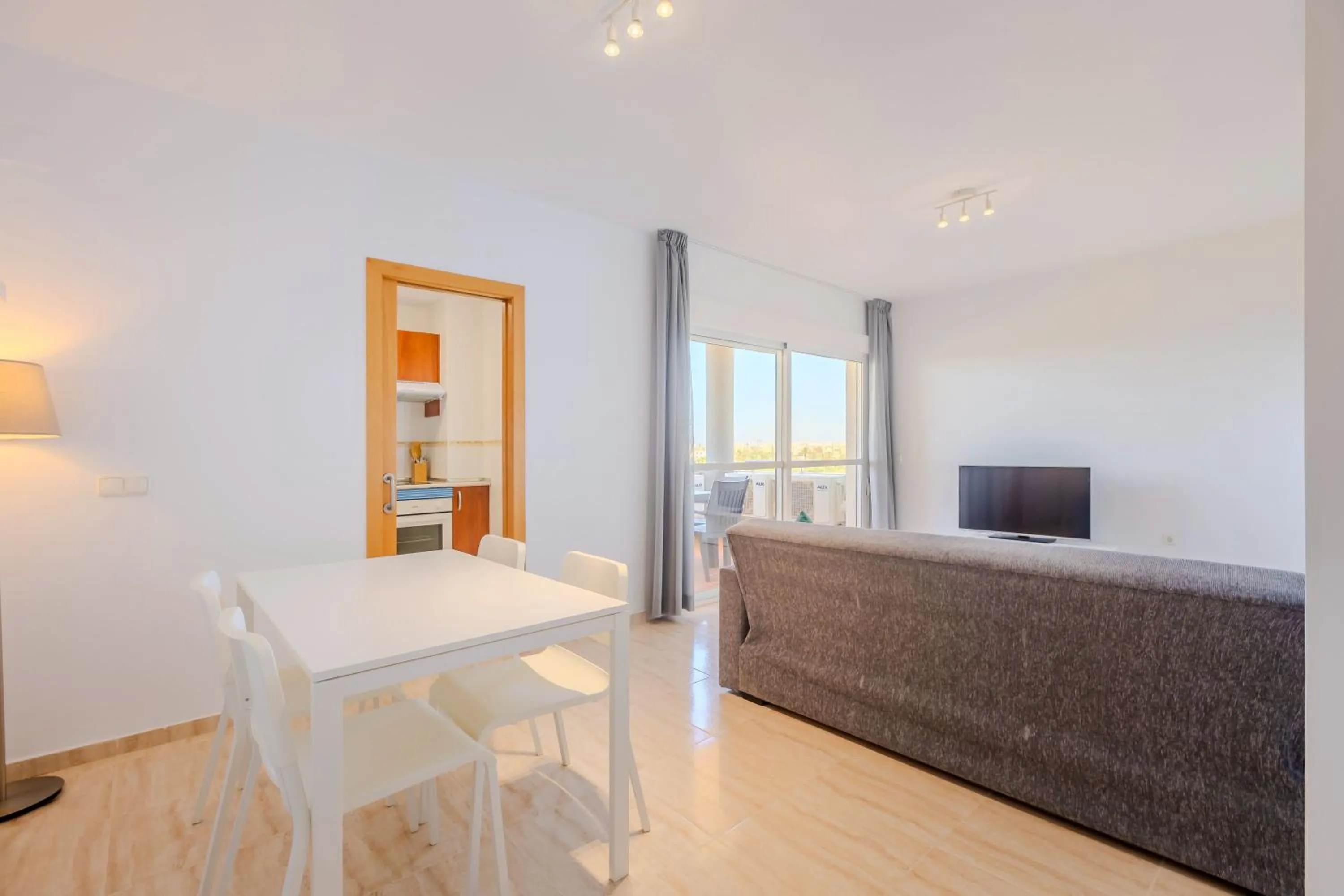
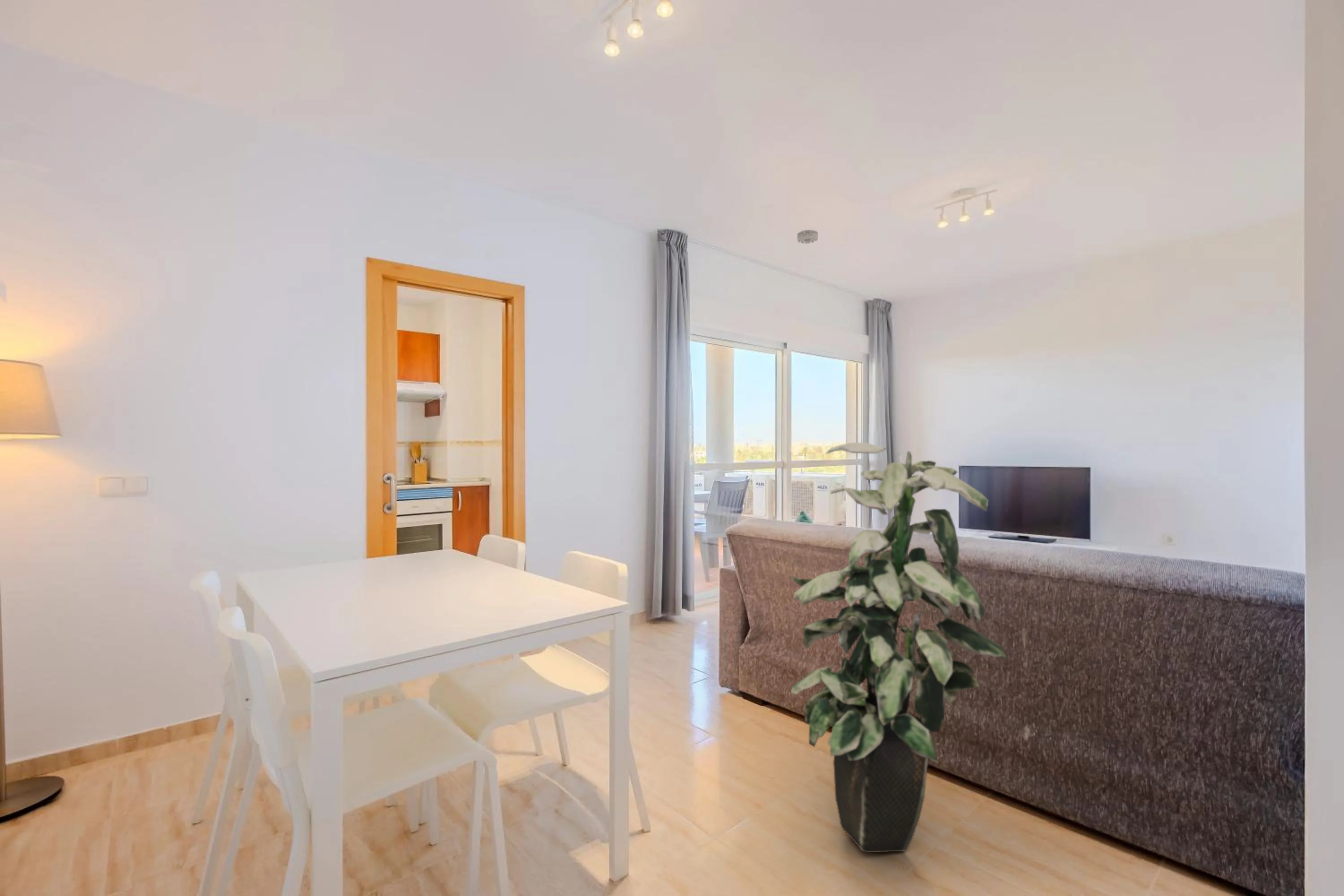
+ indoor plant (881, 635)
+ smoke detector (807, 236)
